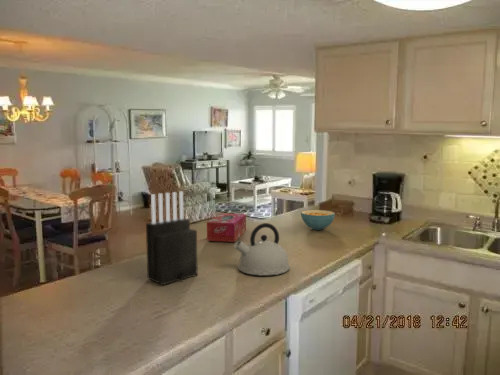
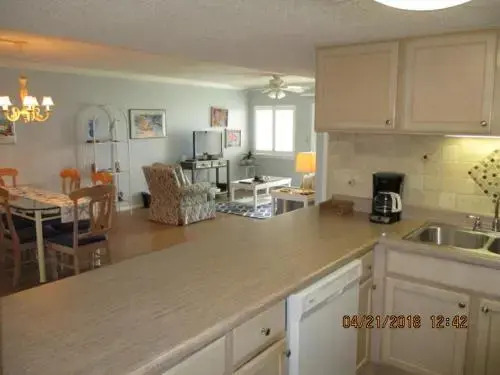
- cereal bowl (317, 220)
- knife block (173, 236)
- tissue box (227, 226)
- kettle (261, 245)
